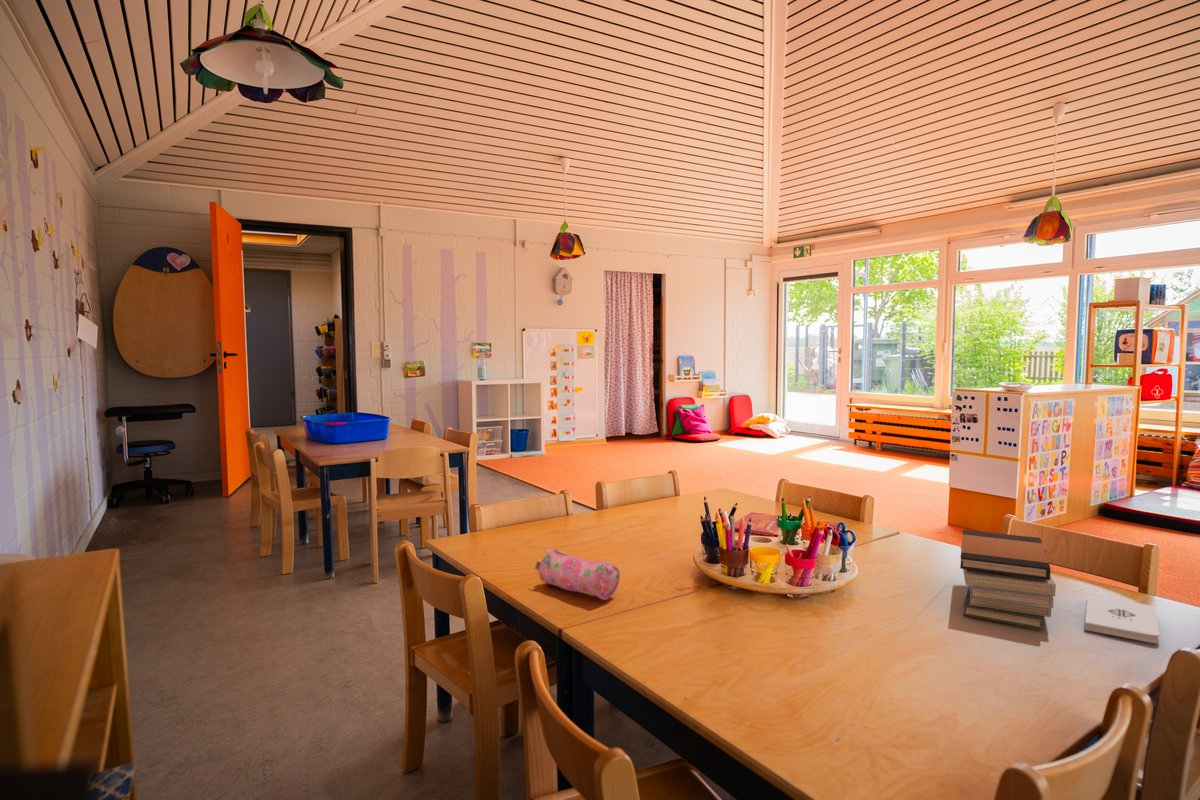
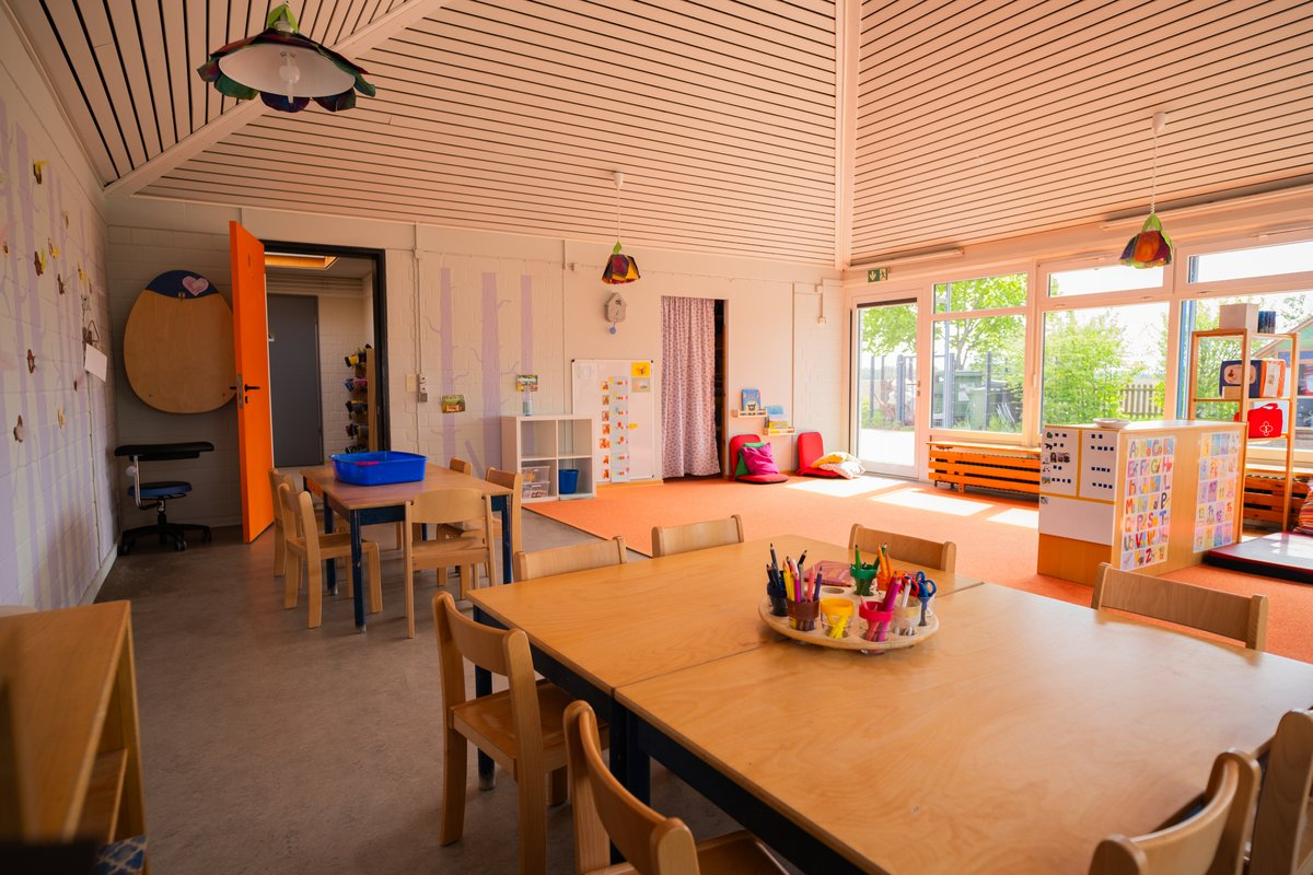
- pencil case (577, 573)
- book stack (1003, 576)
- notepad (1120, 617)
